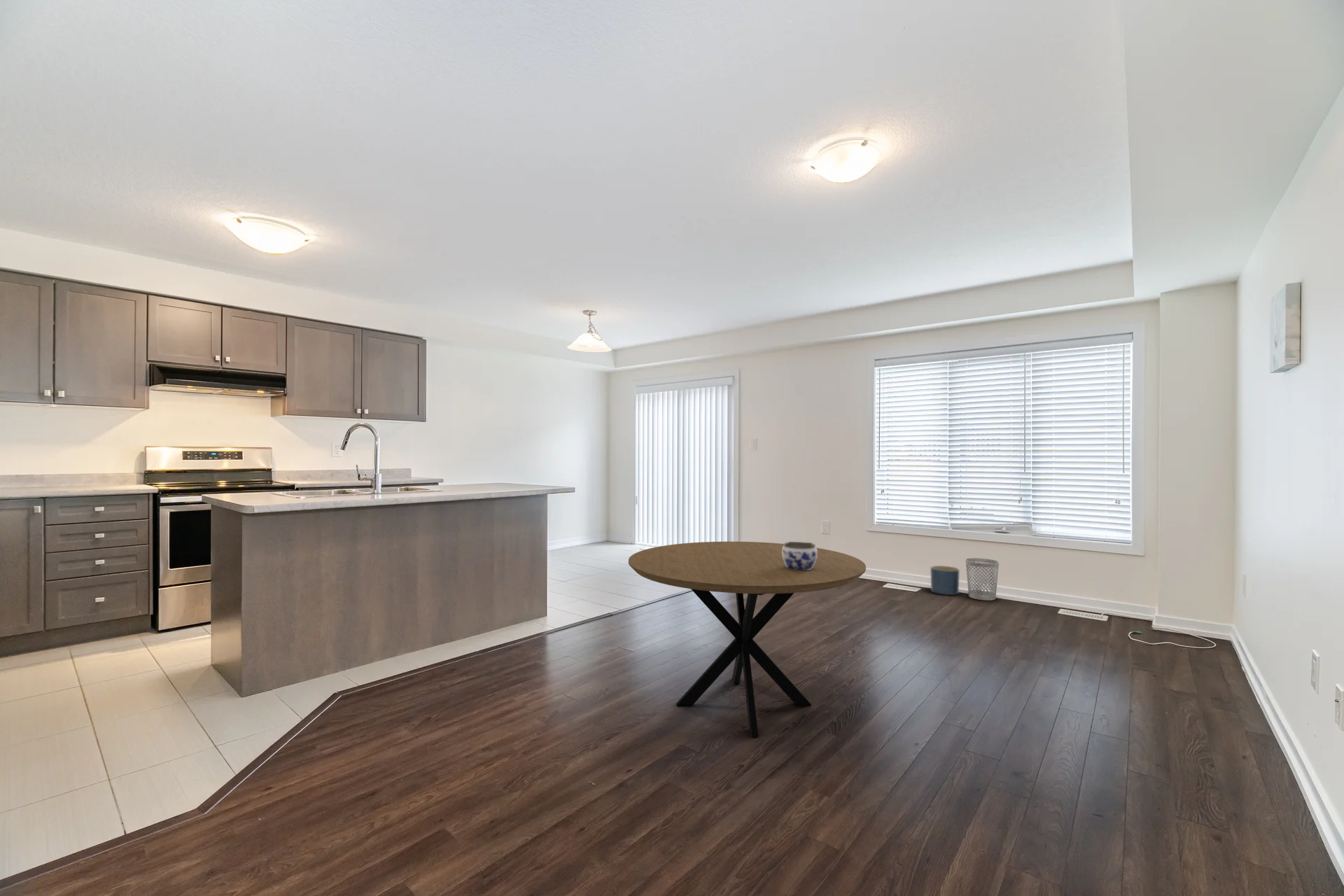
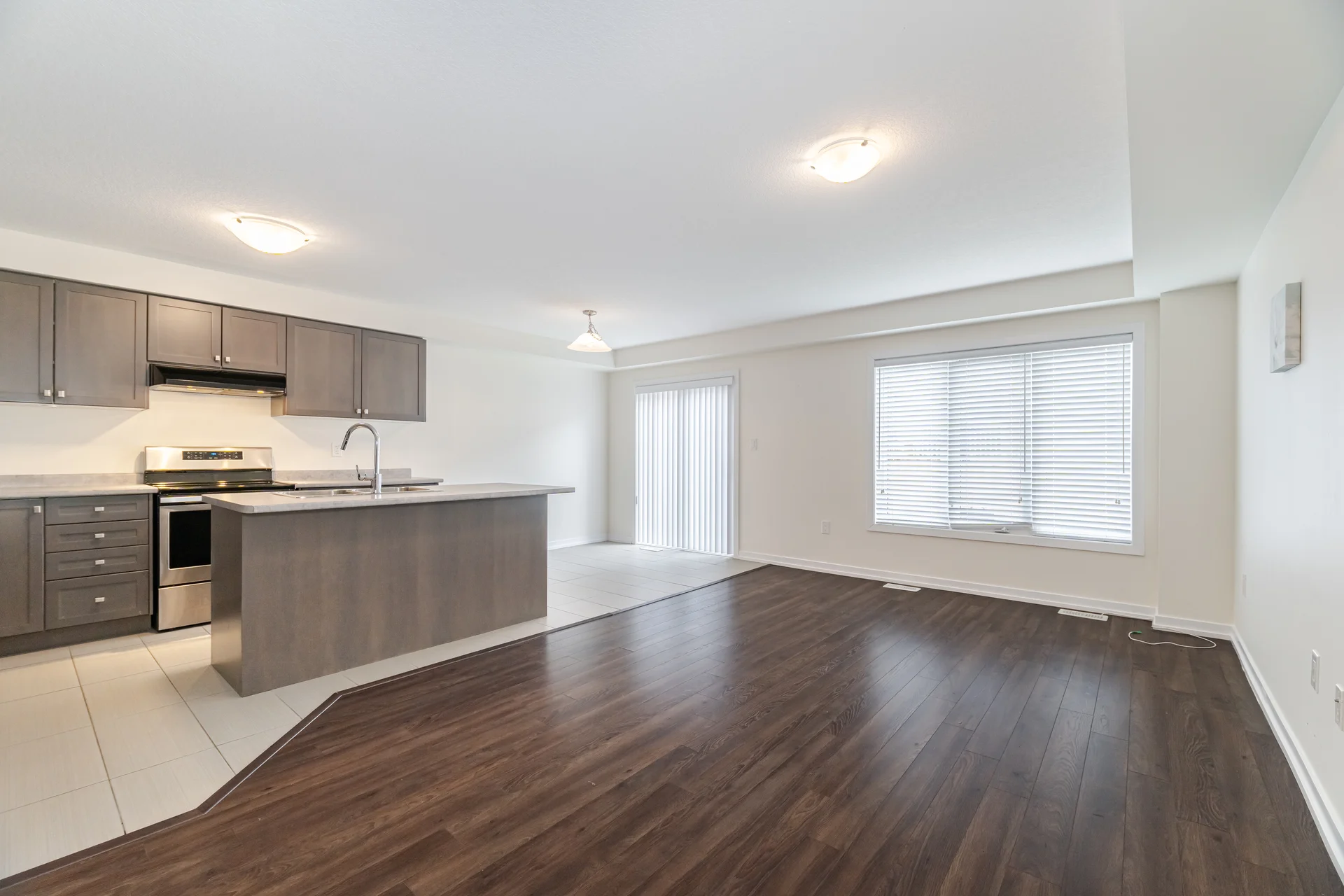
- wastebasket (981, 579)
- planter (944, 580)
- jar (799, 555)
- dining table (743, 631)
